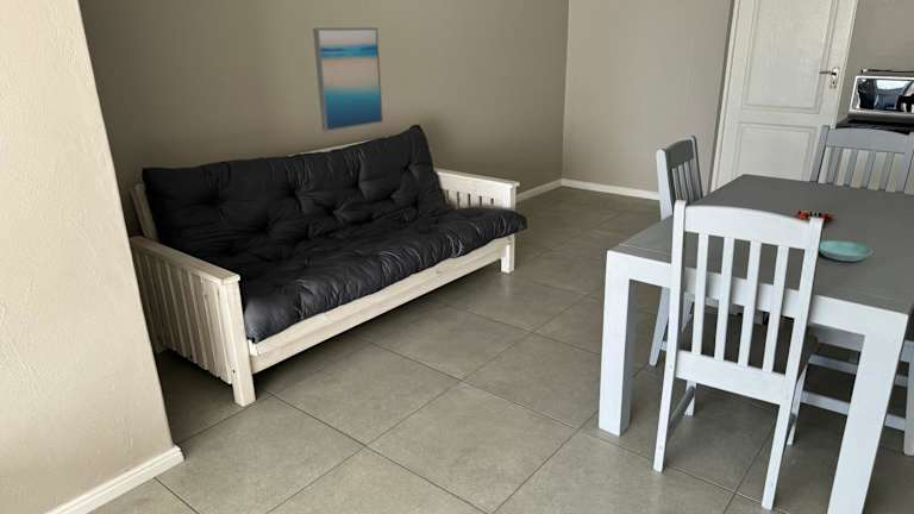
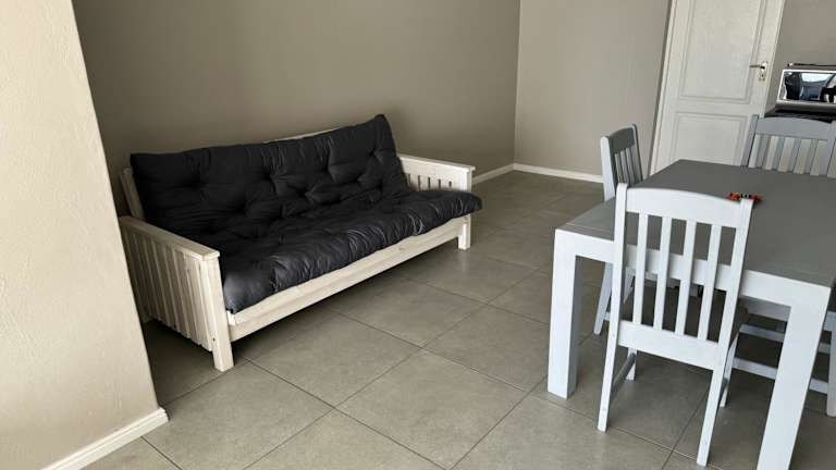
- saucer (843, 251)
- wall art (350, 77)
